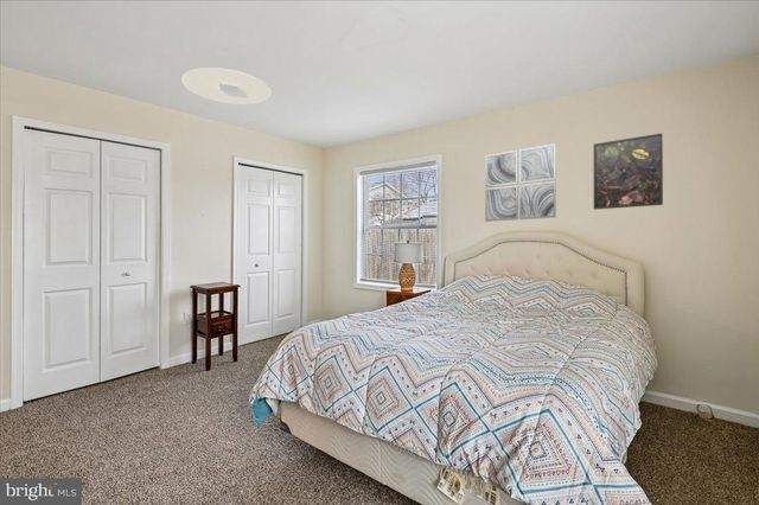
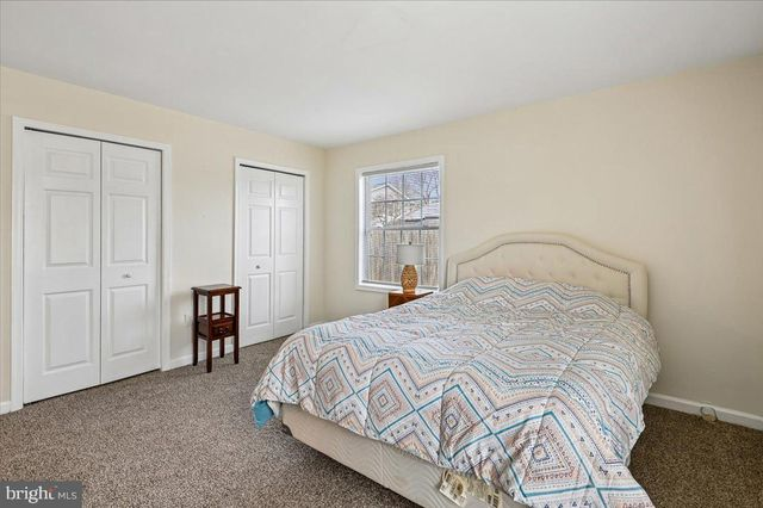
- wall art (519, 185)
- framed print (626, 173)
- ceiling light (228, 83)
